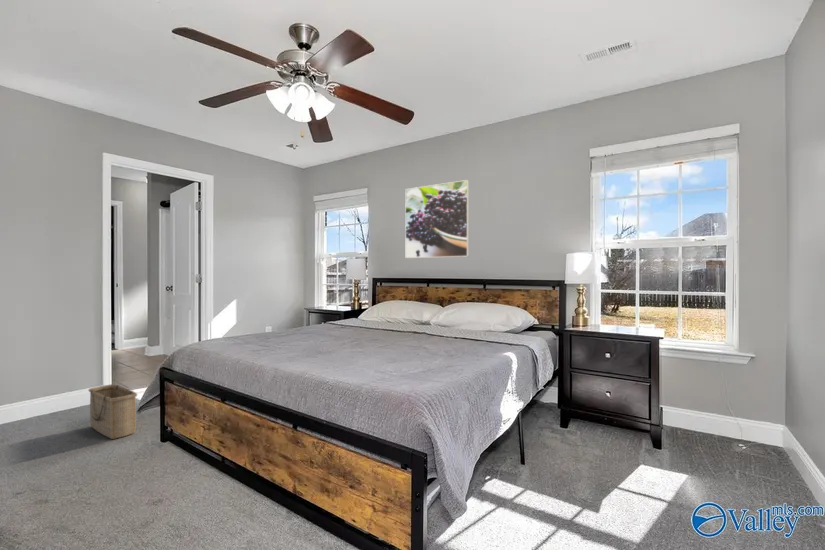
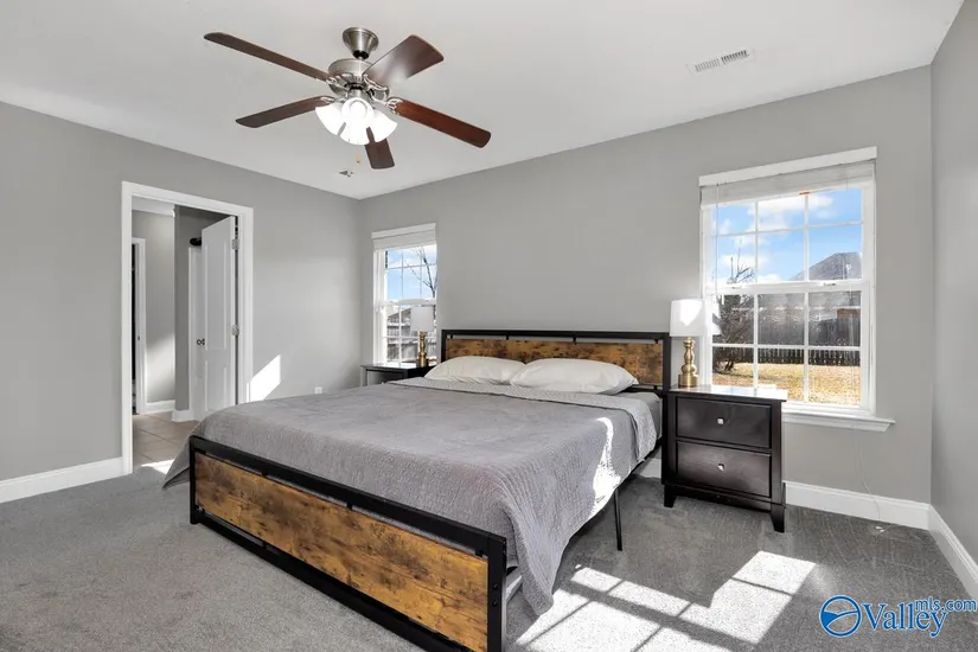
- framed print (435, 221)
- basket (112, 410)
